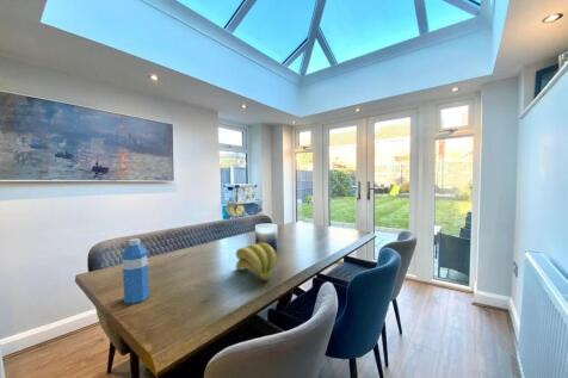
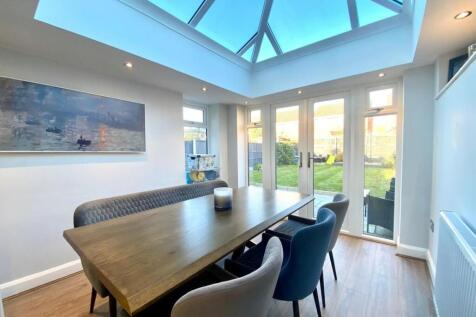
- water bottle (135, 268)
- banana bunch (254, 258)
